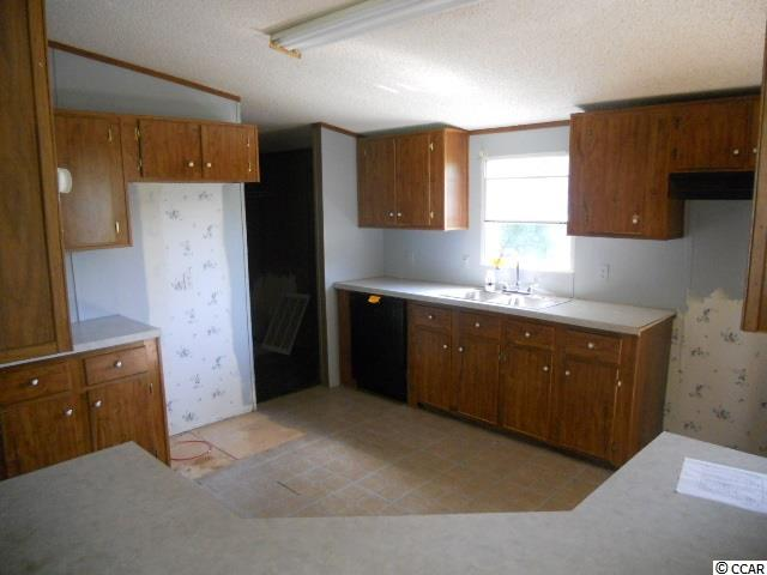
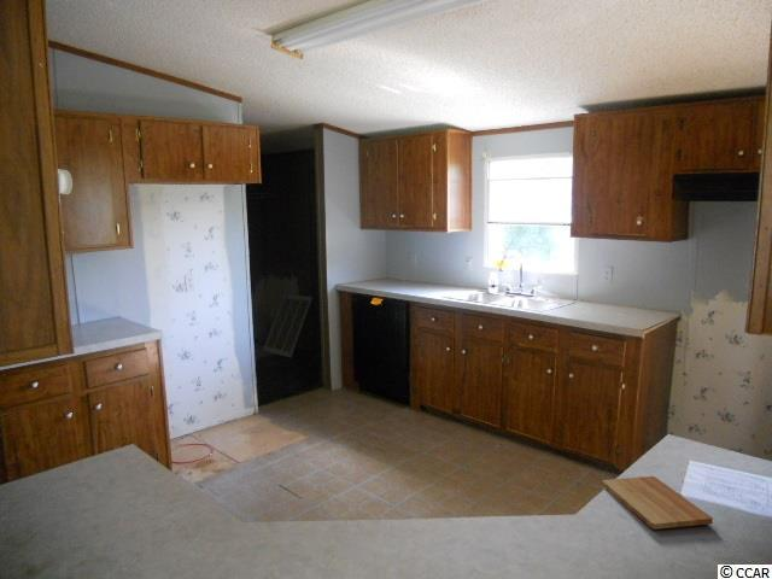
+ cutting board (653, 499)
